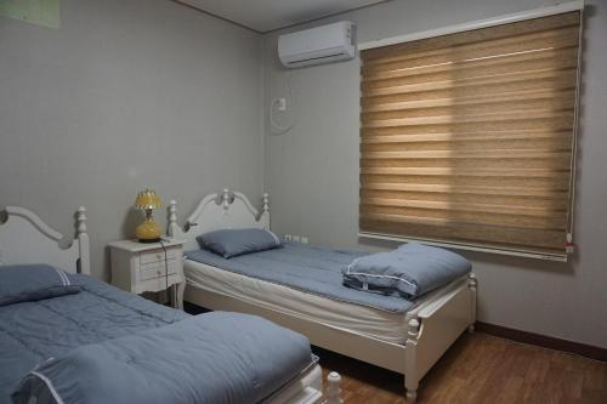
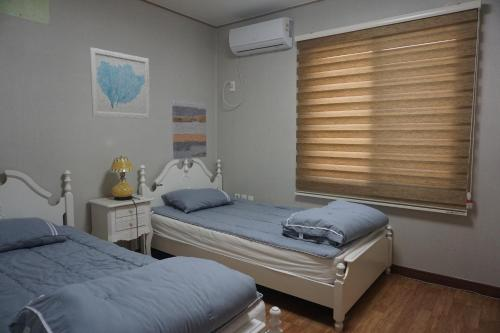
+ wall art (190, 130)
+ wall art (122, 85)
